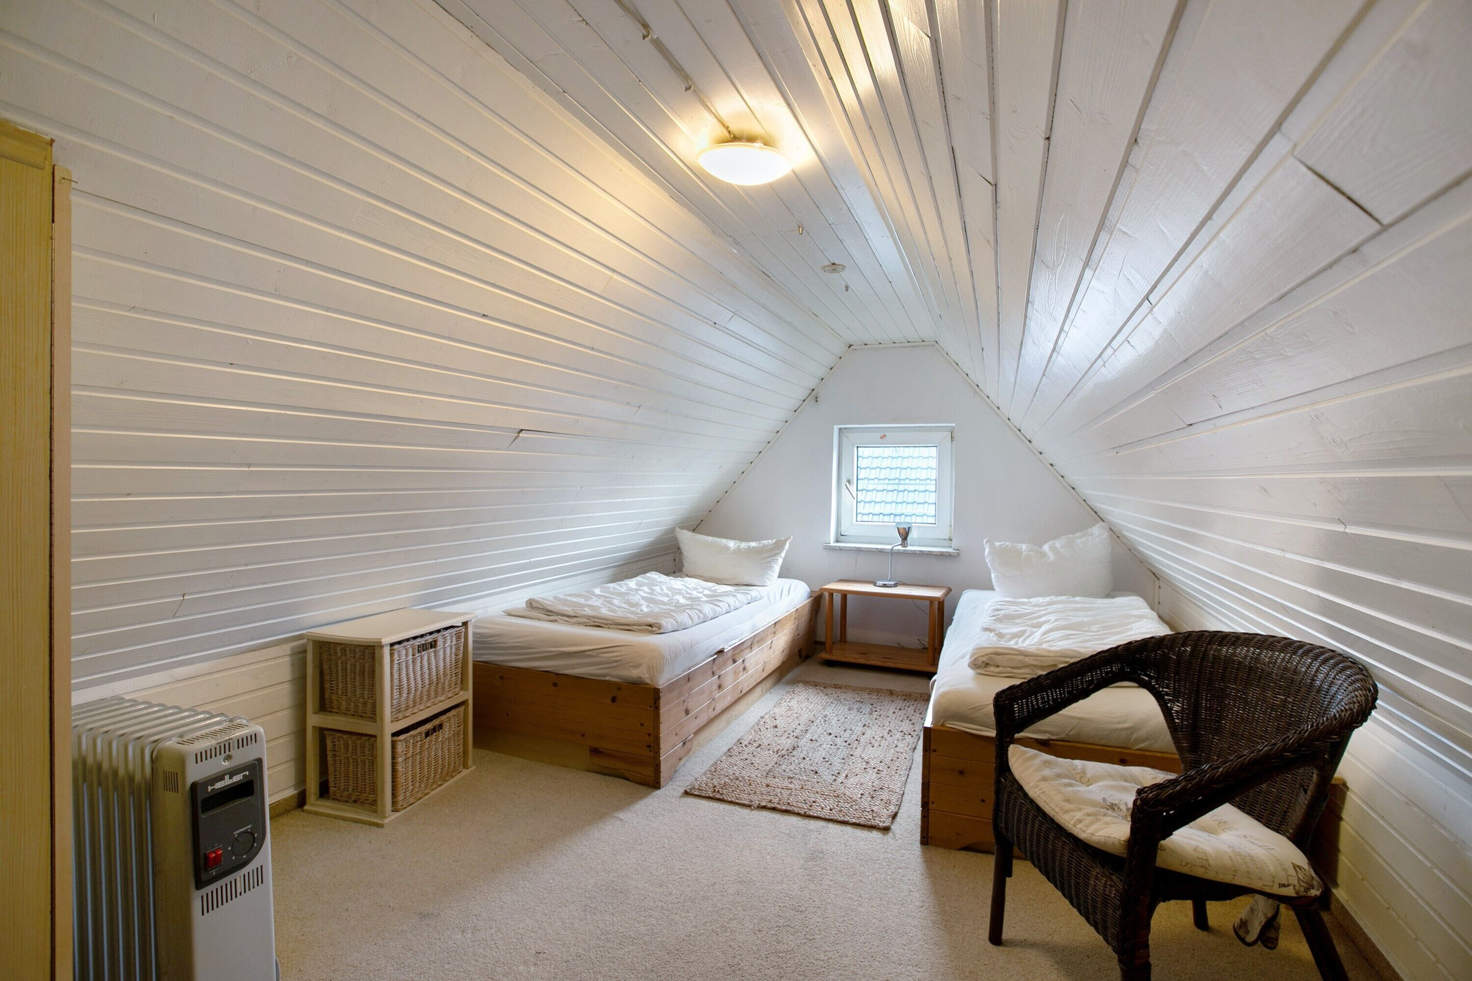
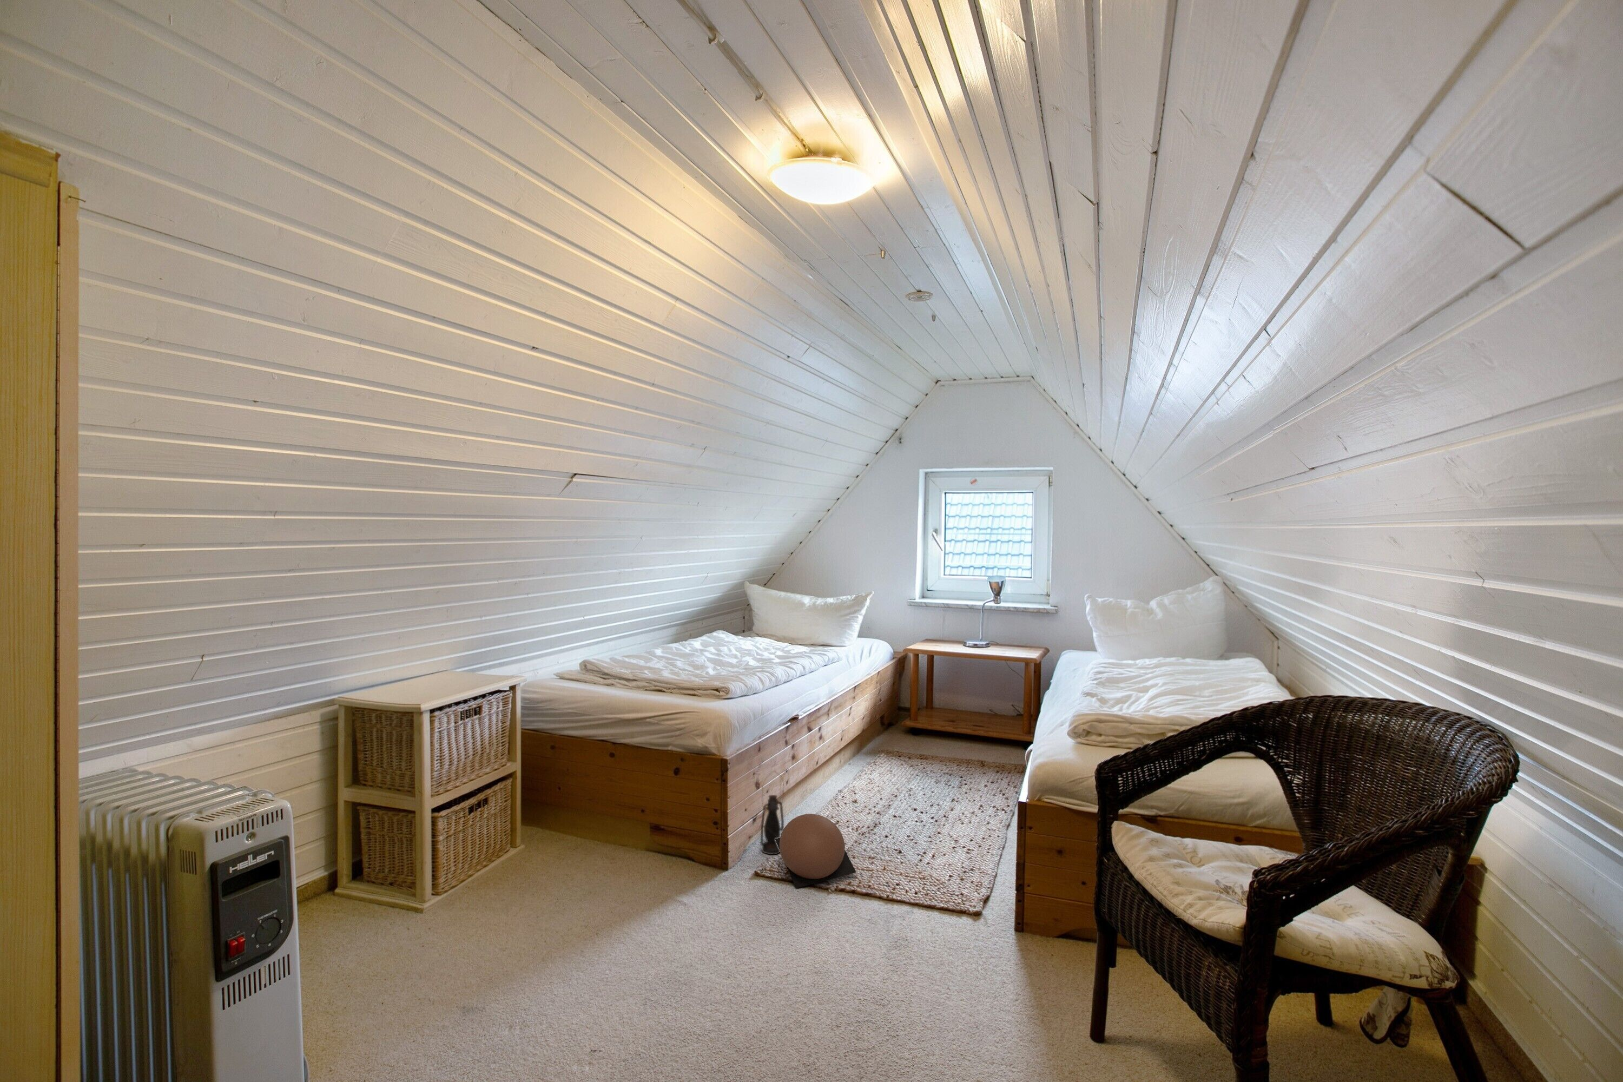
+ ball (815, 845)
+ lantern (772, 810)
